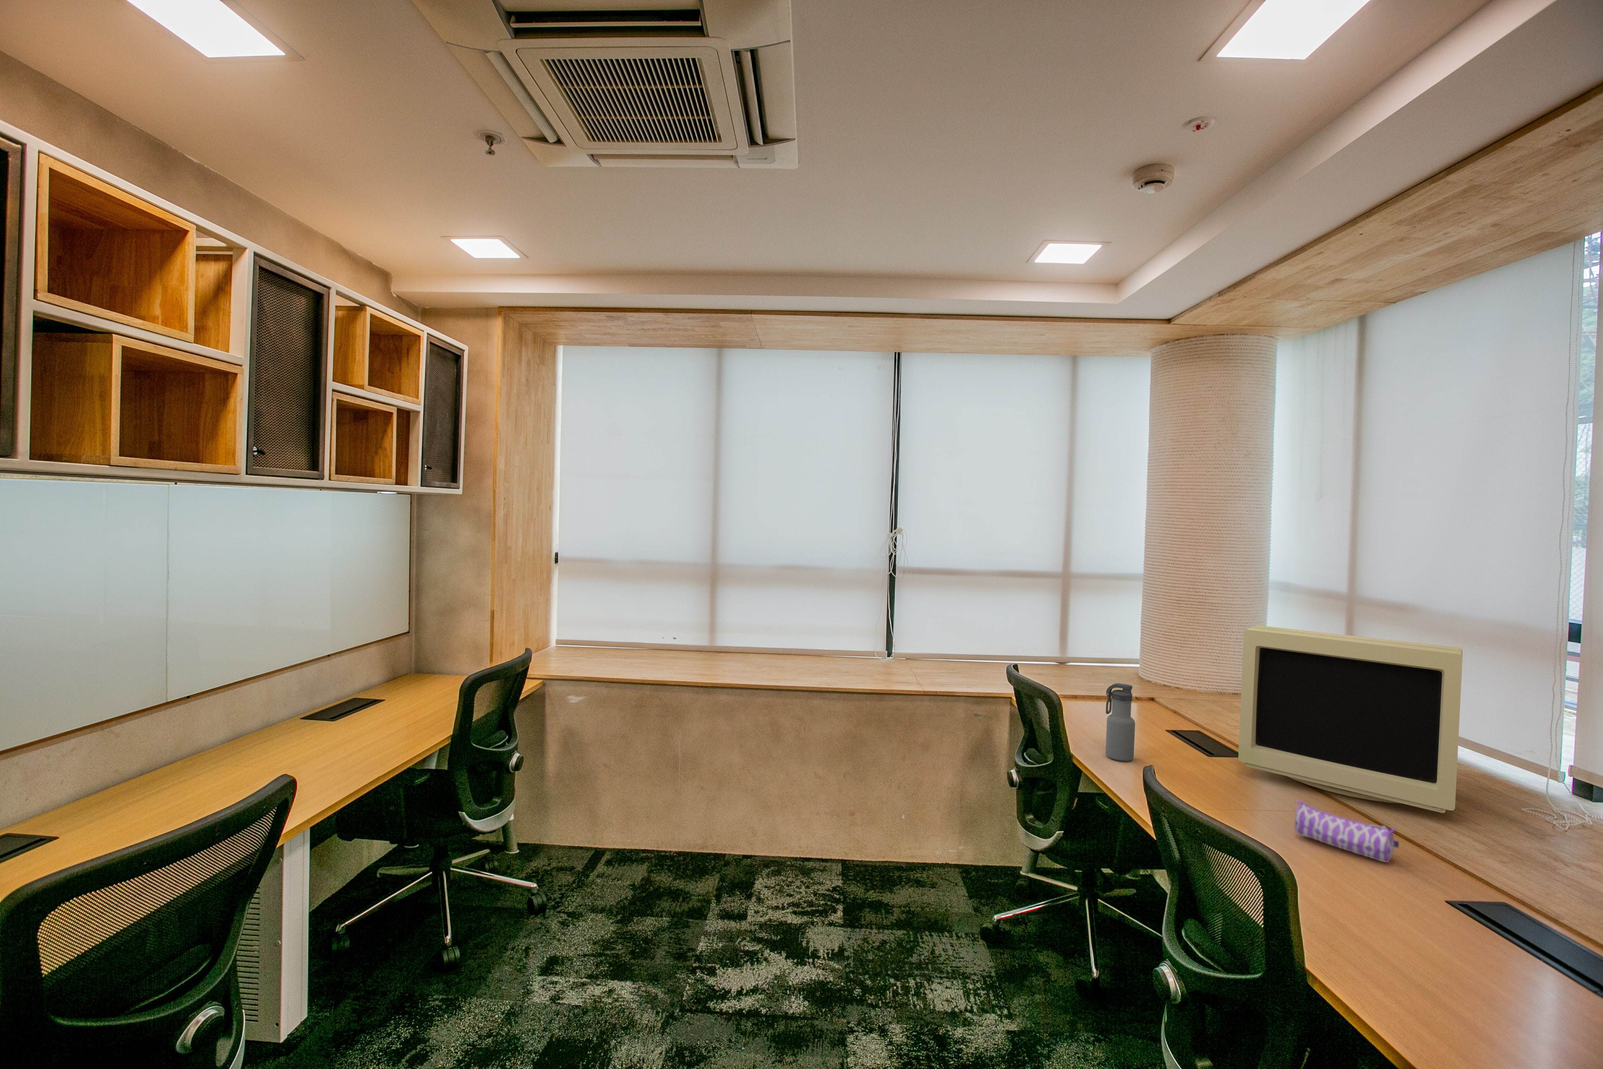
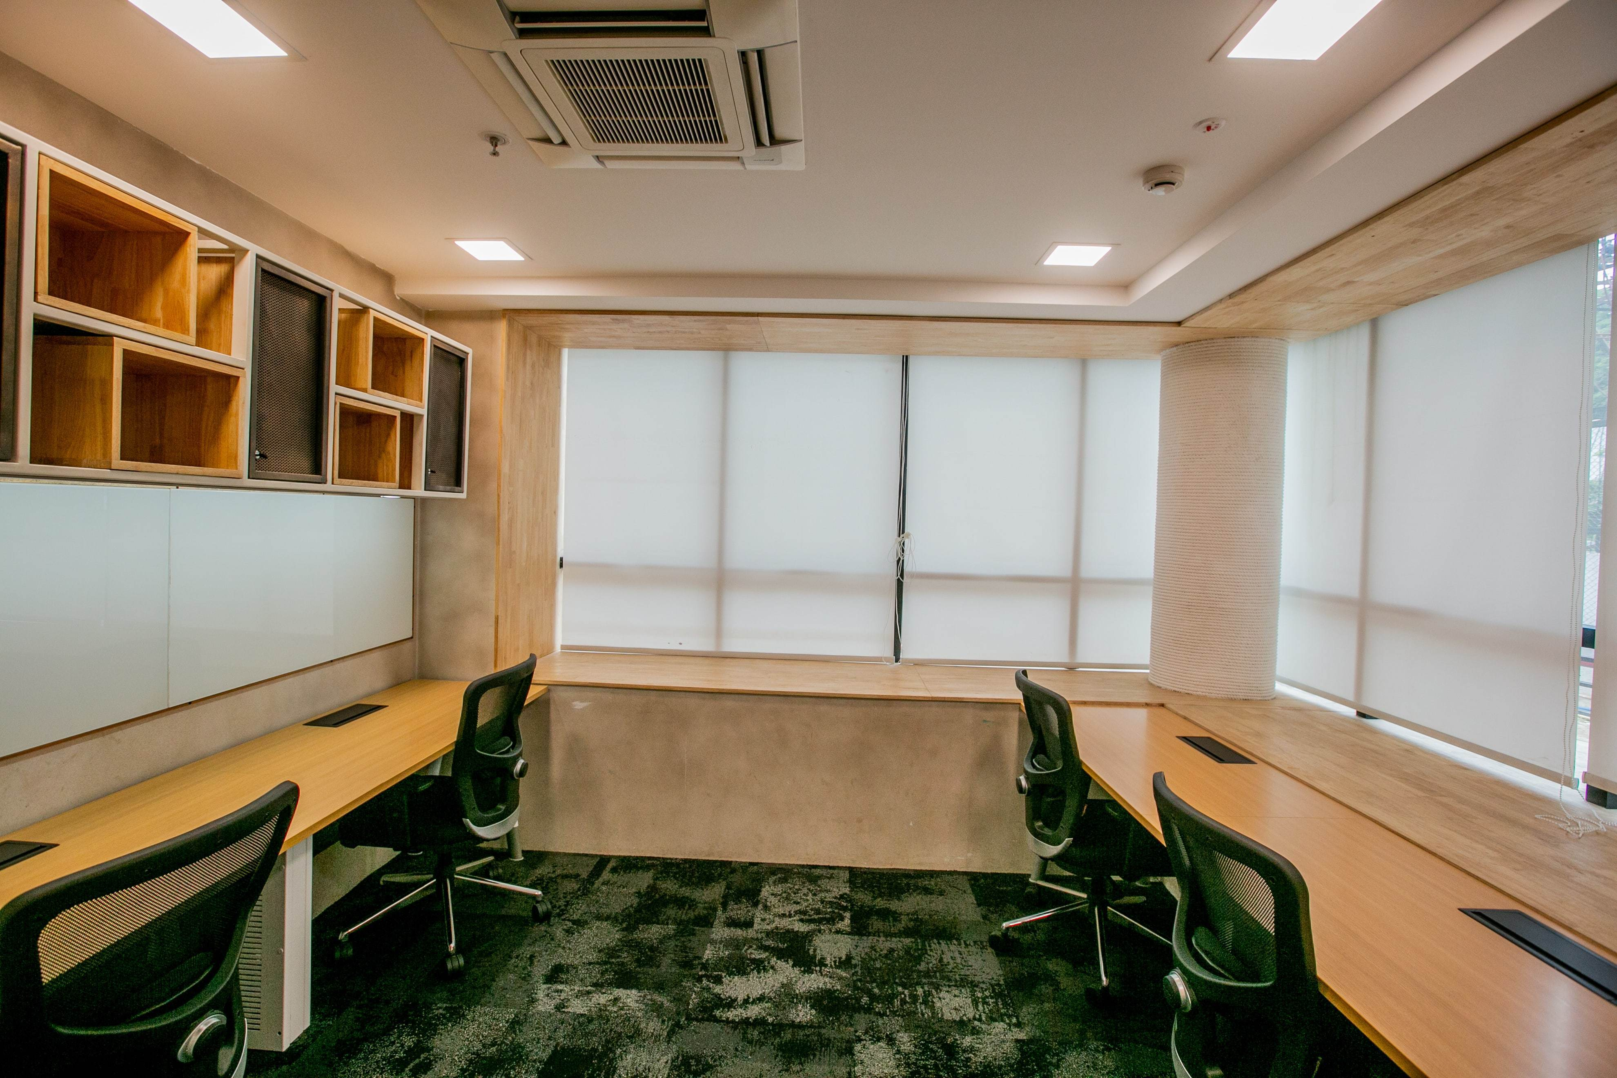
- pencil case (1343, 832)
- monitor (1349, 706)
- water bottle (1120, 721)
